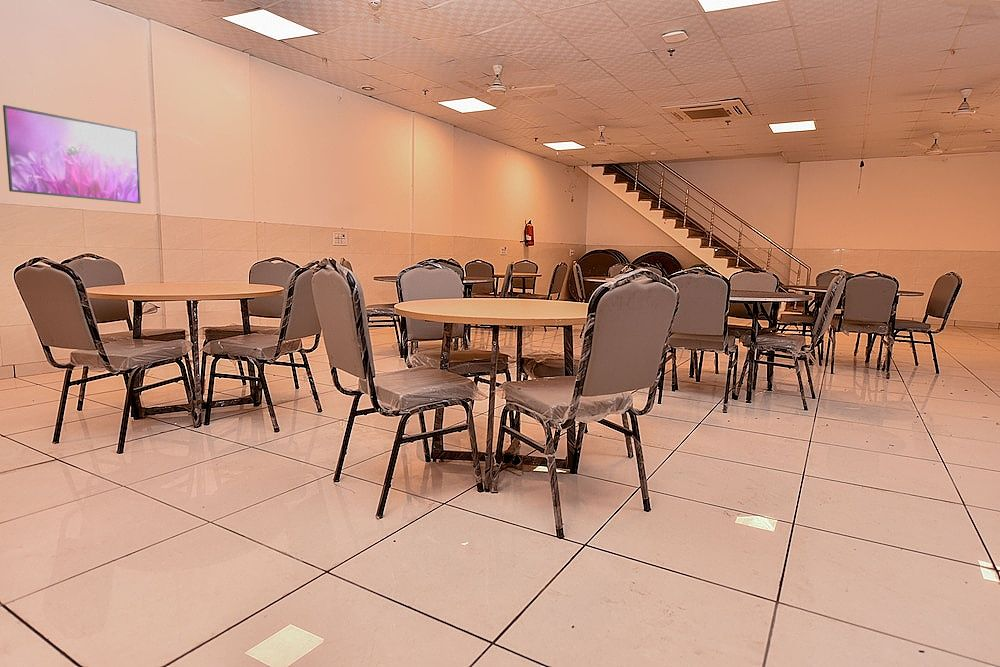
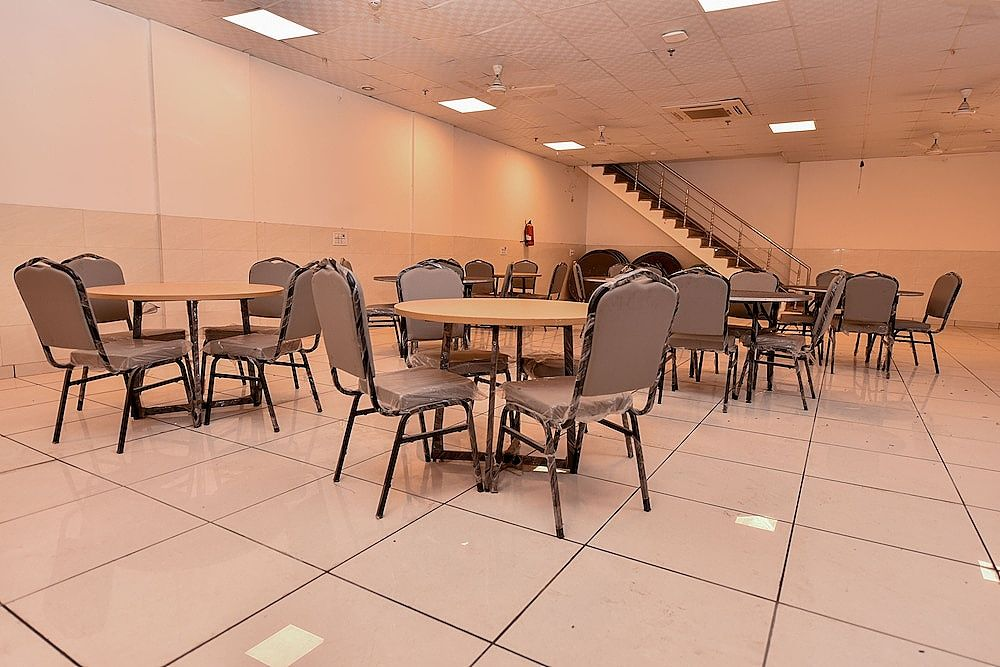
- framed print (78, 158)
